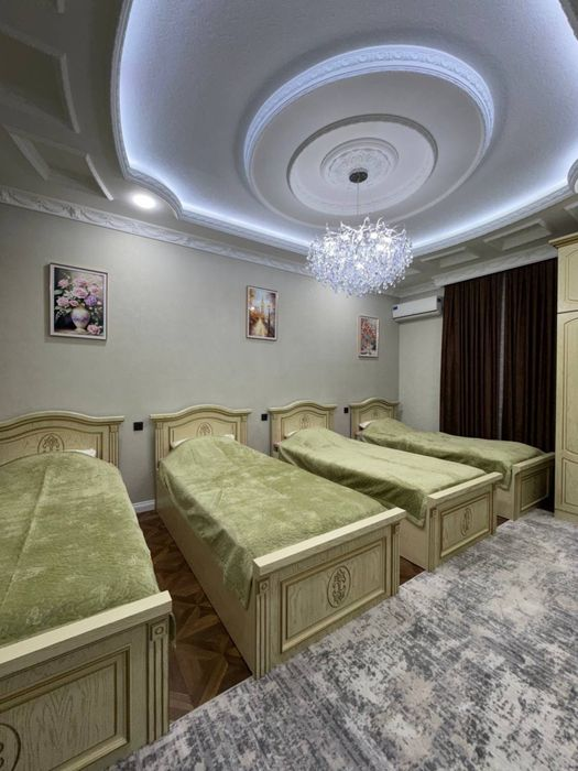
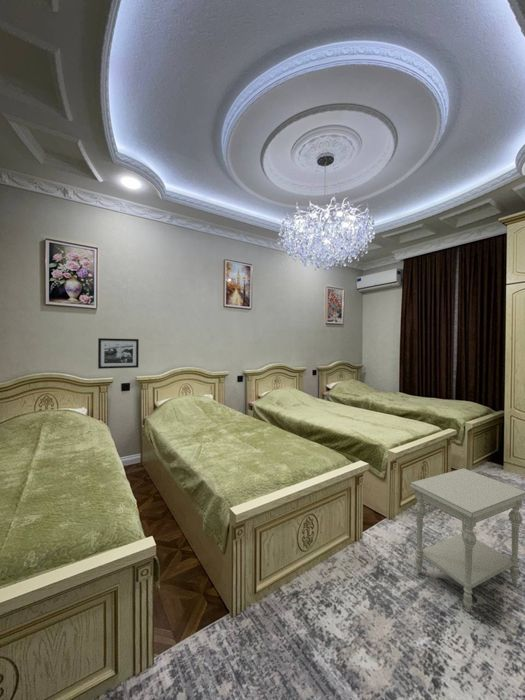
+ side table (466, 532)
+ picture frame (119, 353)
